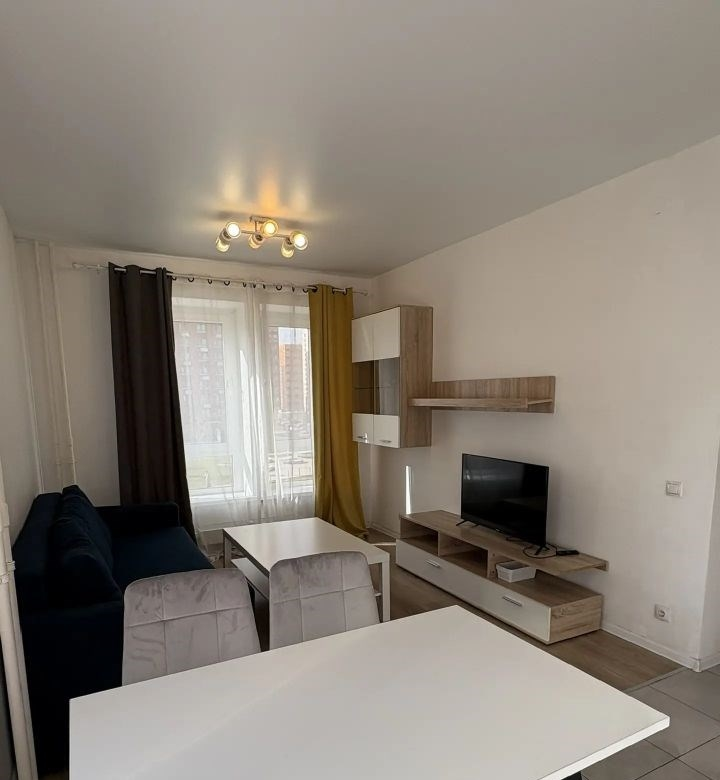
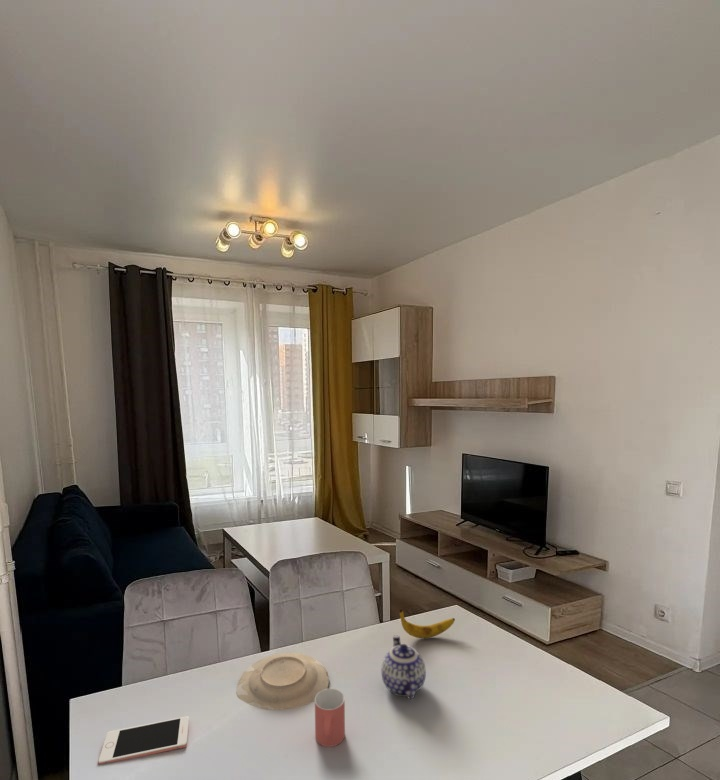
+ cell phone (146, 739)
+ cup (329, 722)
+ banana (428, 625)
+ teapot (403, 666)
+ plate (283, 677)
